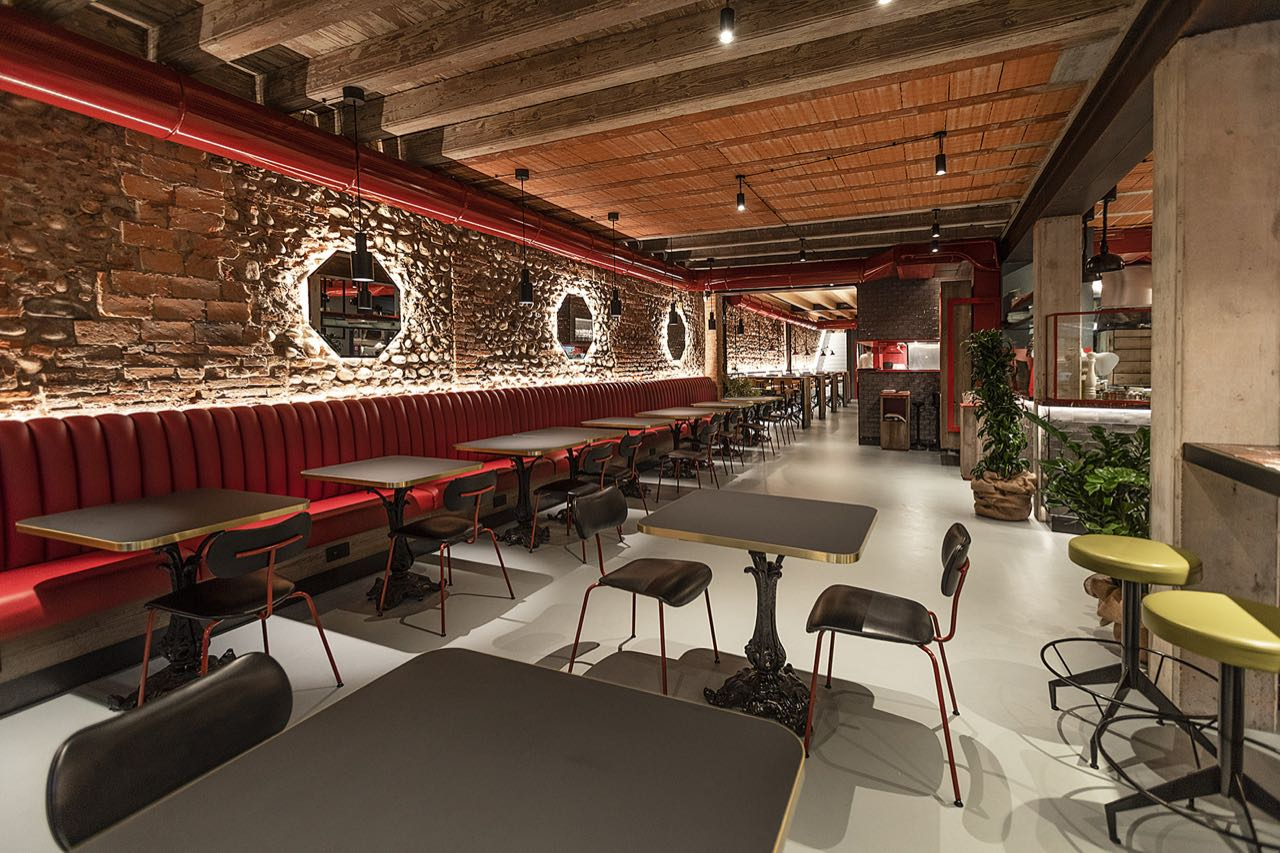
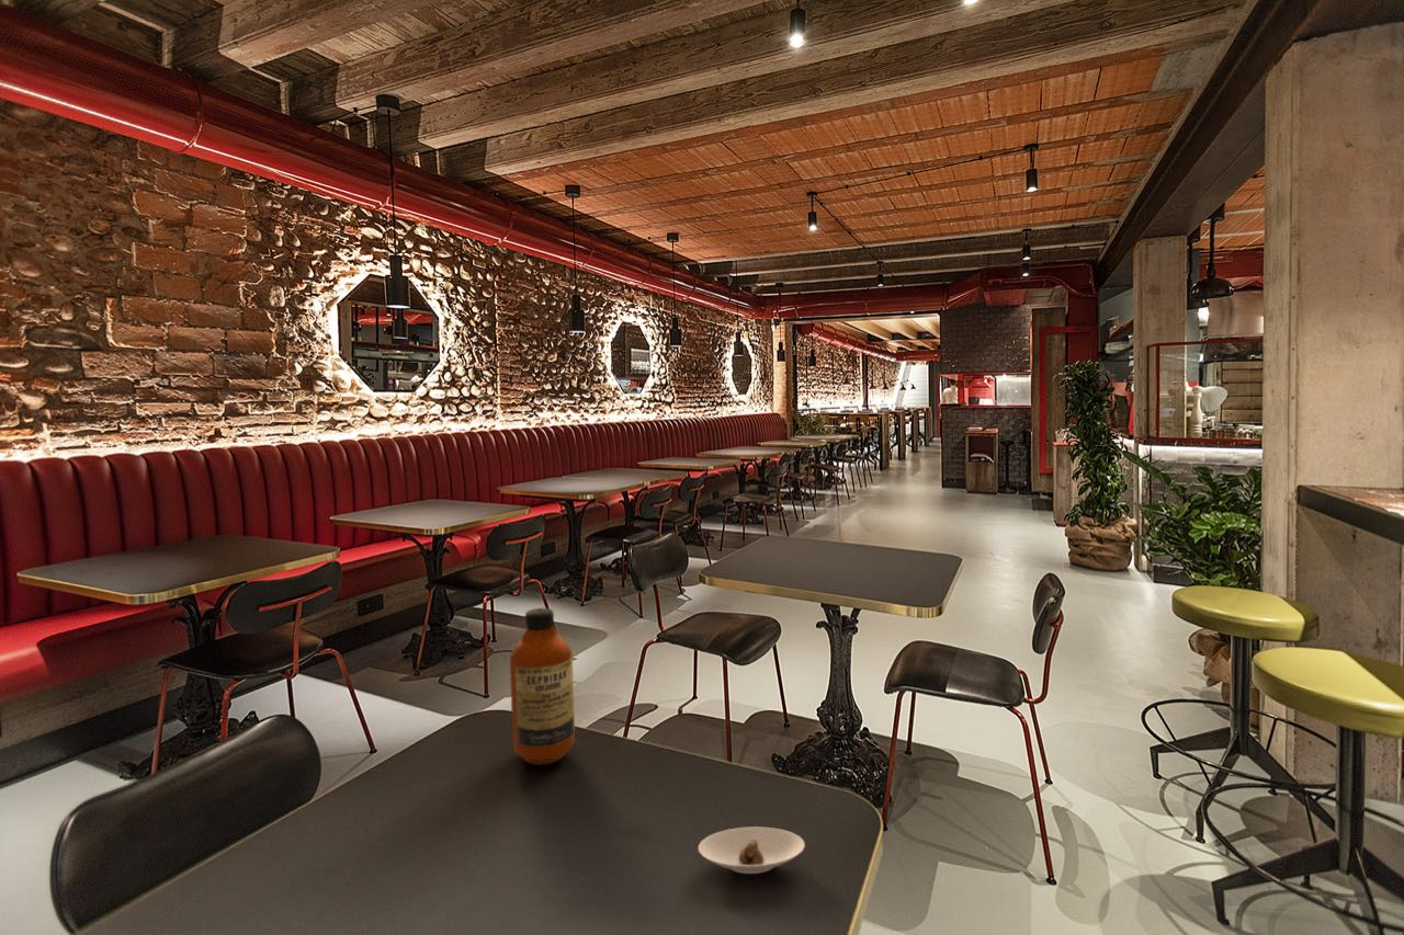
+ bottle (542, 683)
+ saucer (751, 853)
